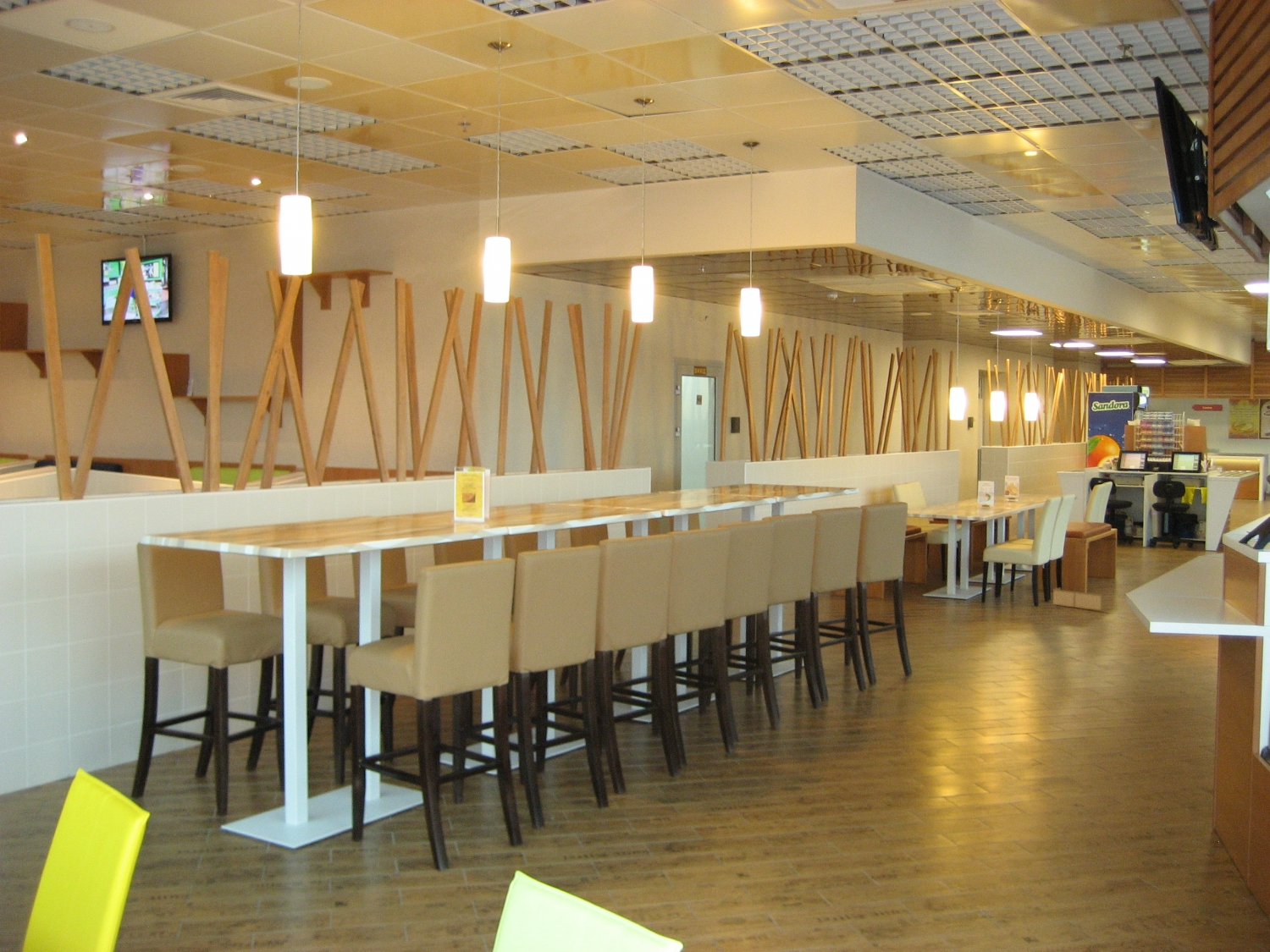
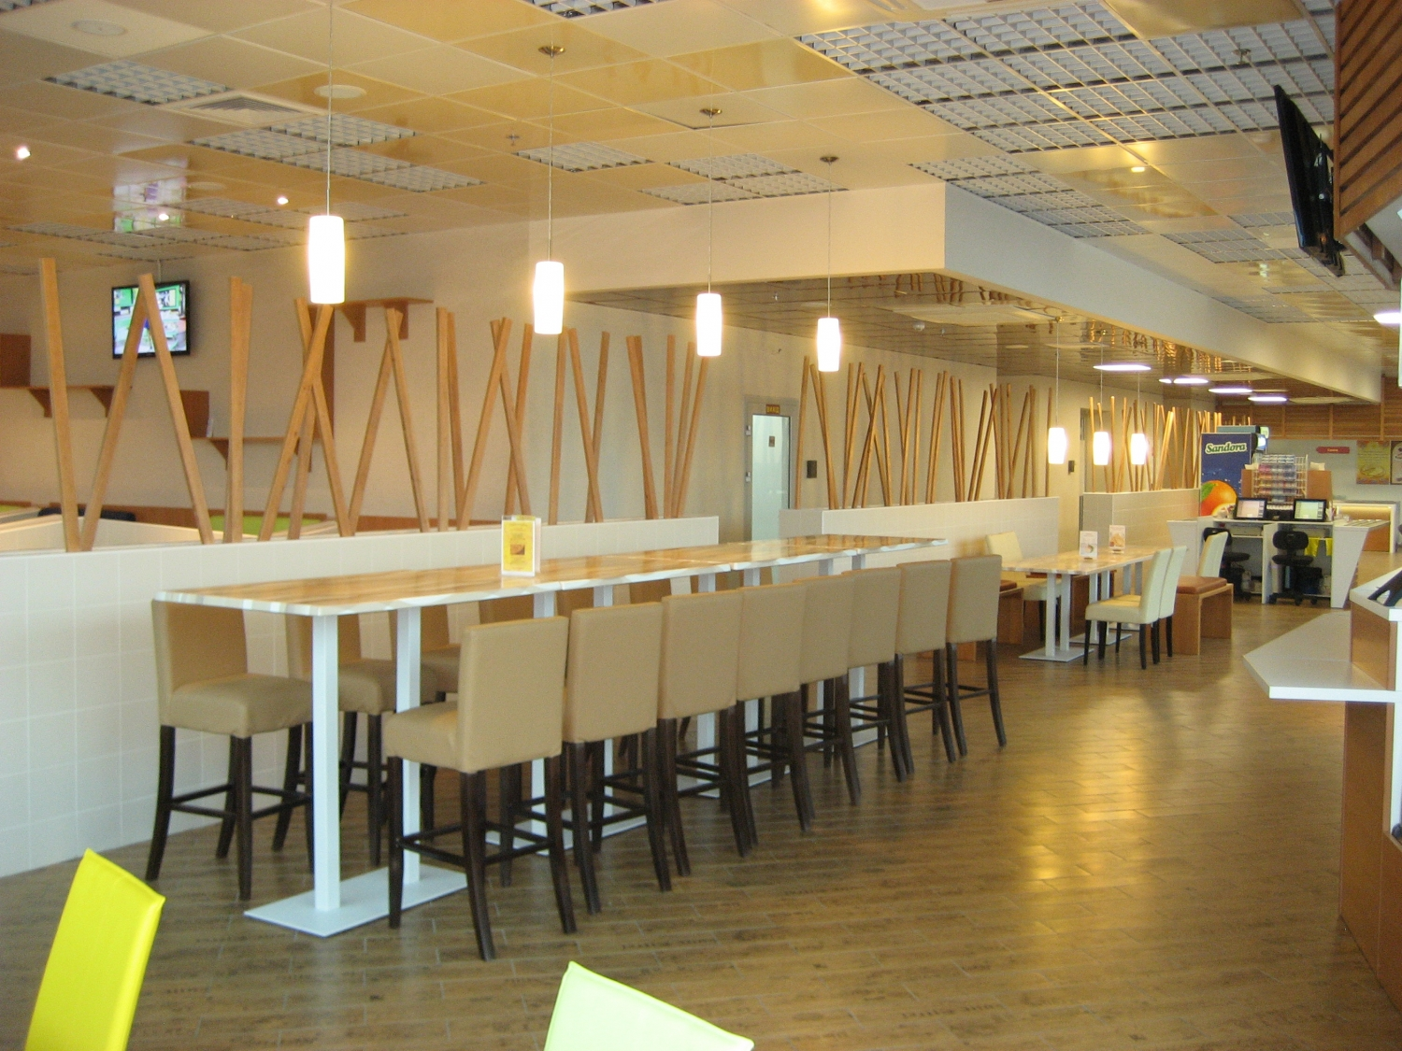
- cardboard box (1080, 598)
